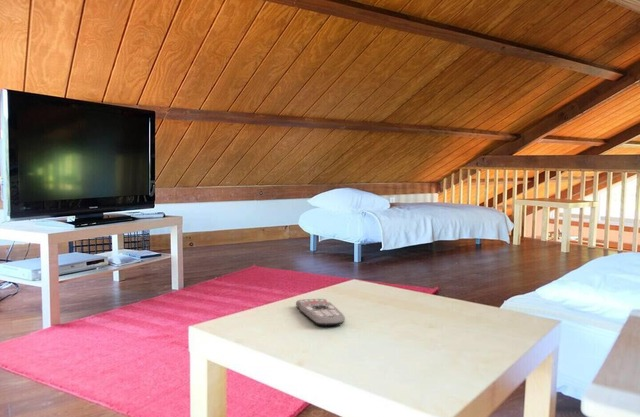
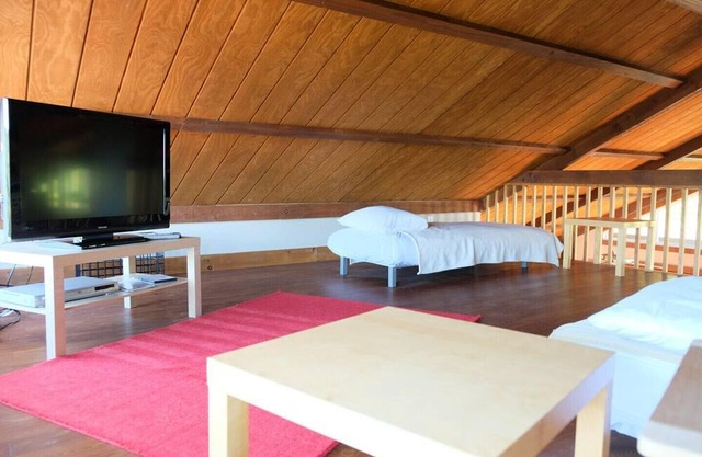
- remote control (320, 311)
